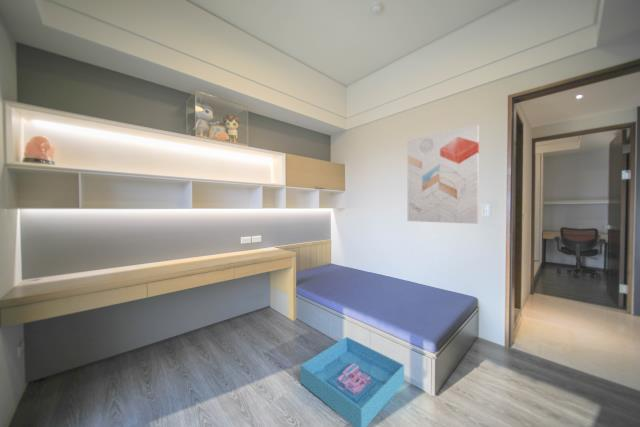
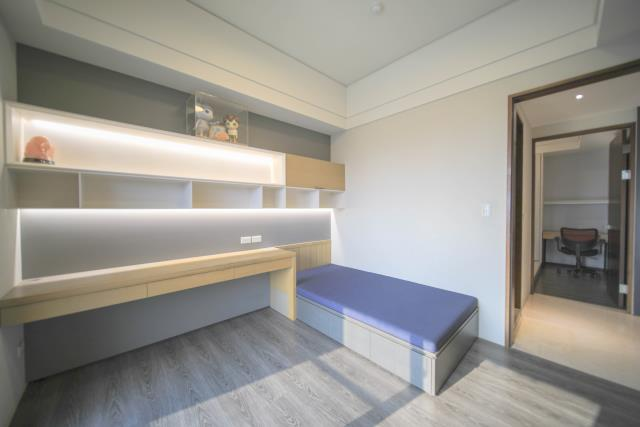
- wall art (439, 178)
- storage bin (352, 374)
